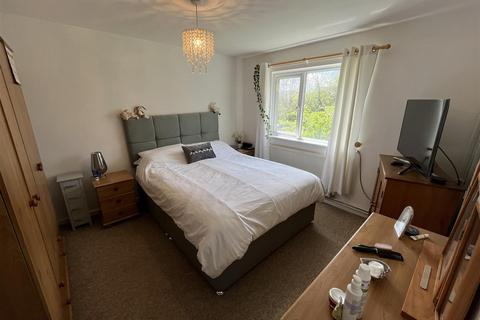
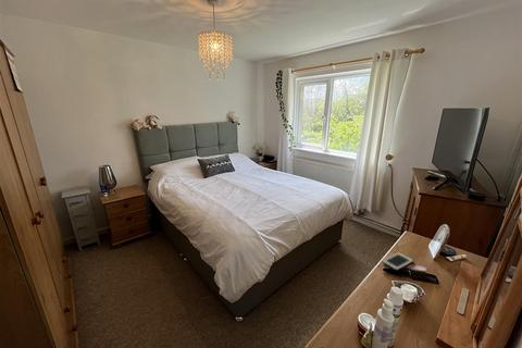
+ cell phone (397, 261)
